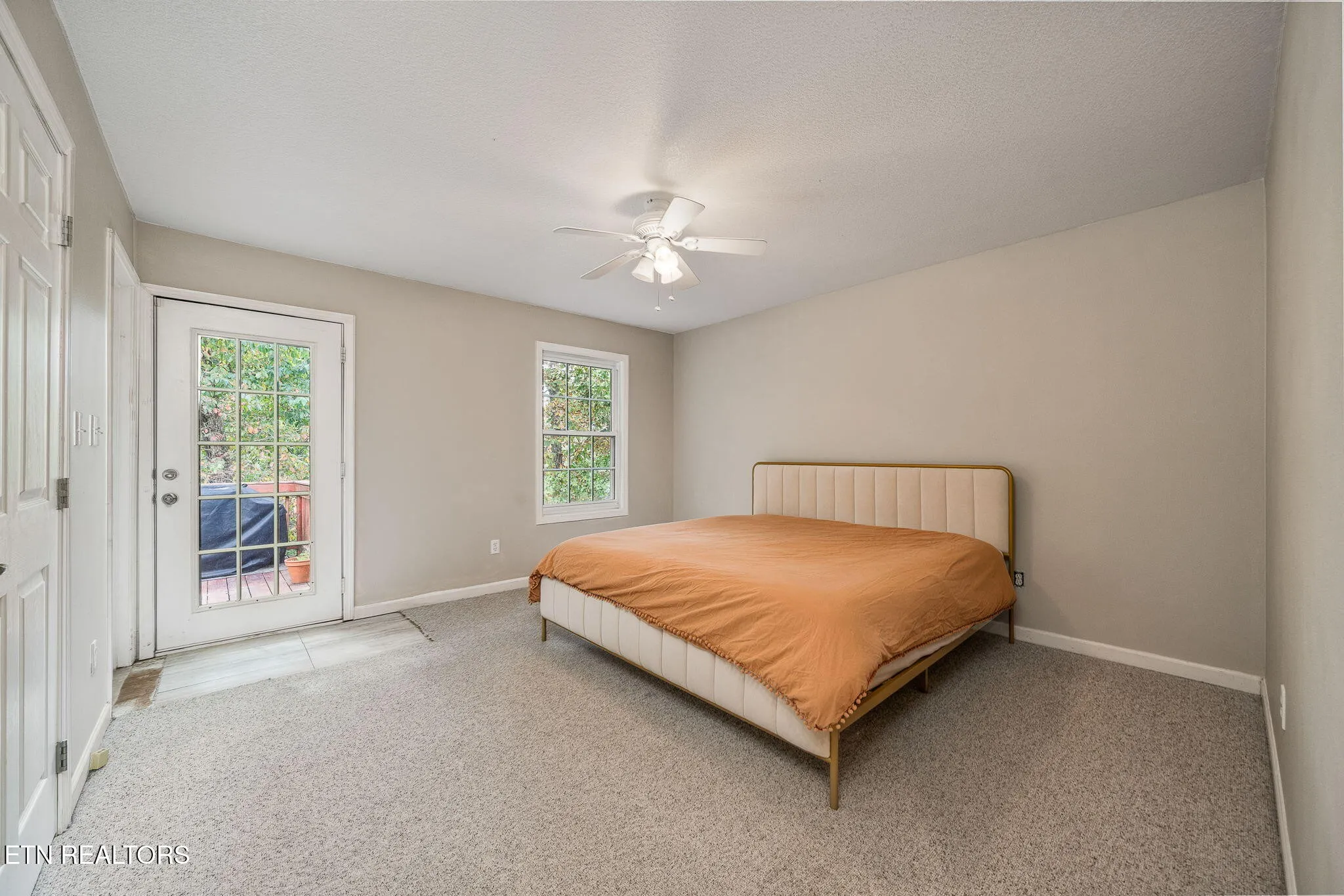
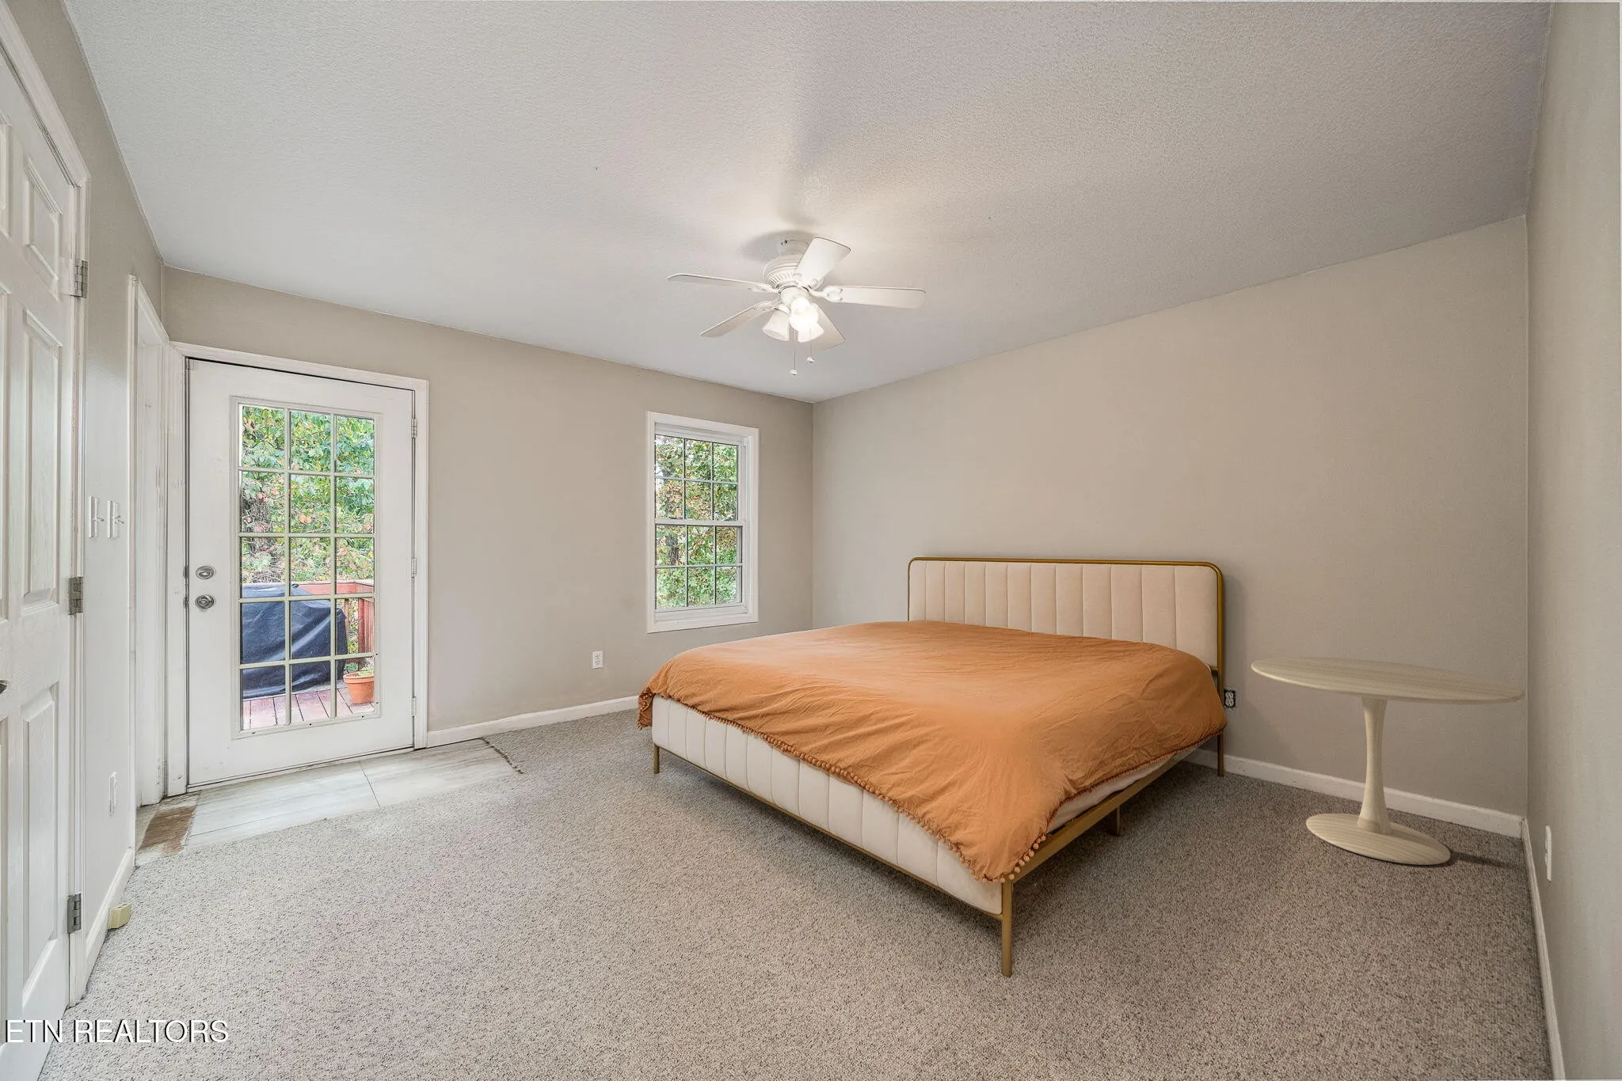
+ pedestal table (1375, 756)
